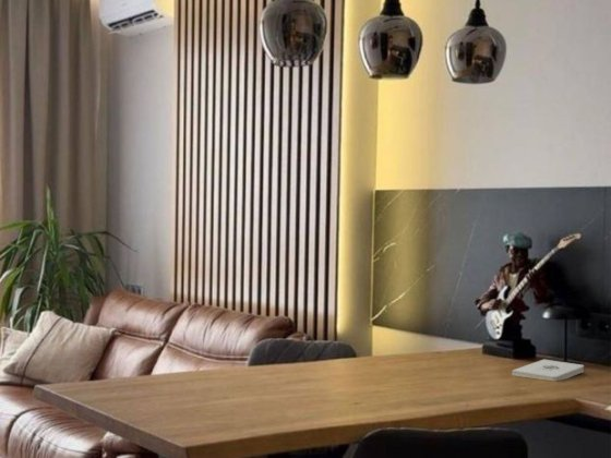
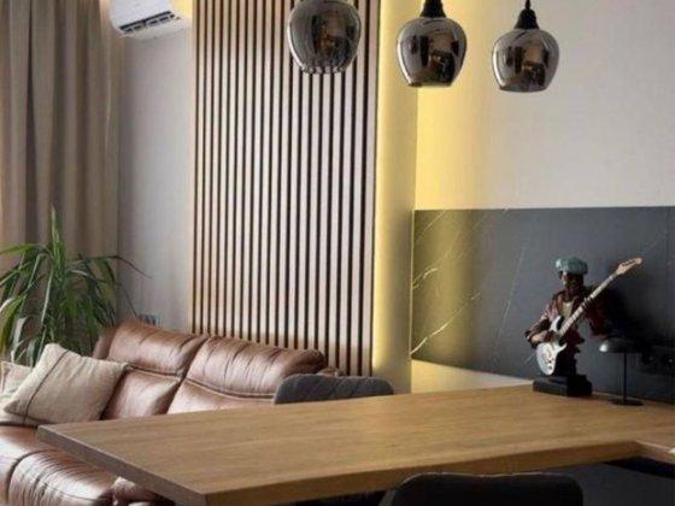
- notepad (549, 370)
